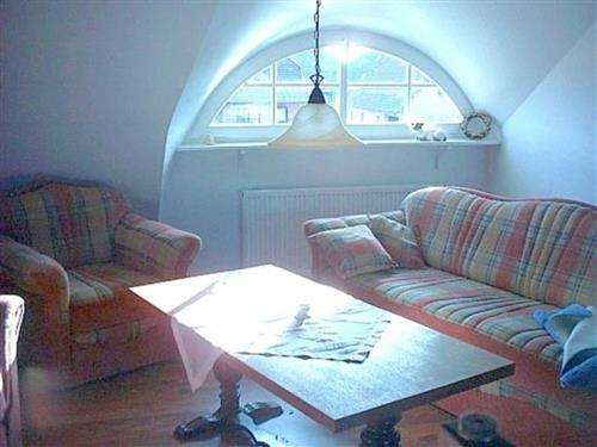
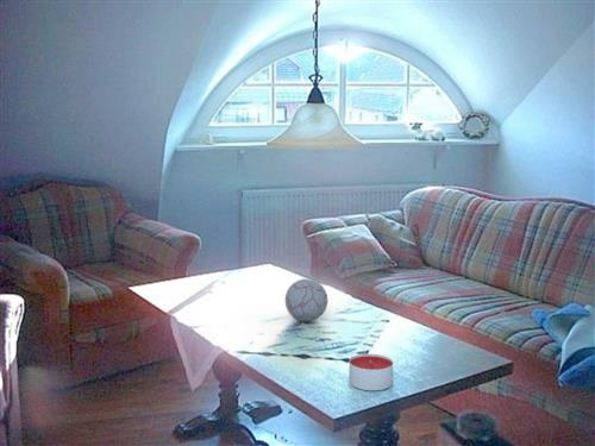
+ decorative ball (306, 300)
+ candle (370, 371)
